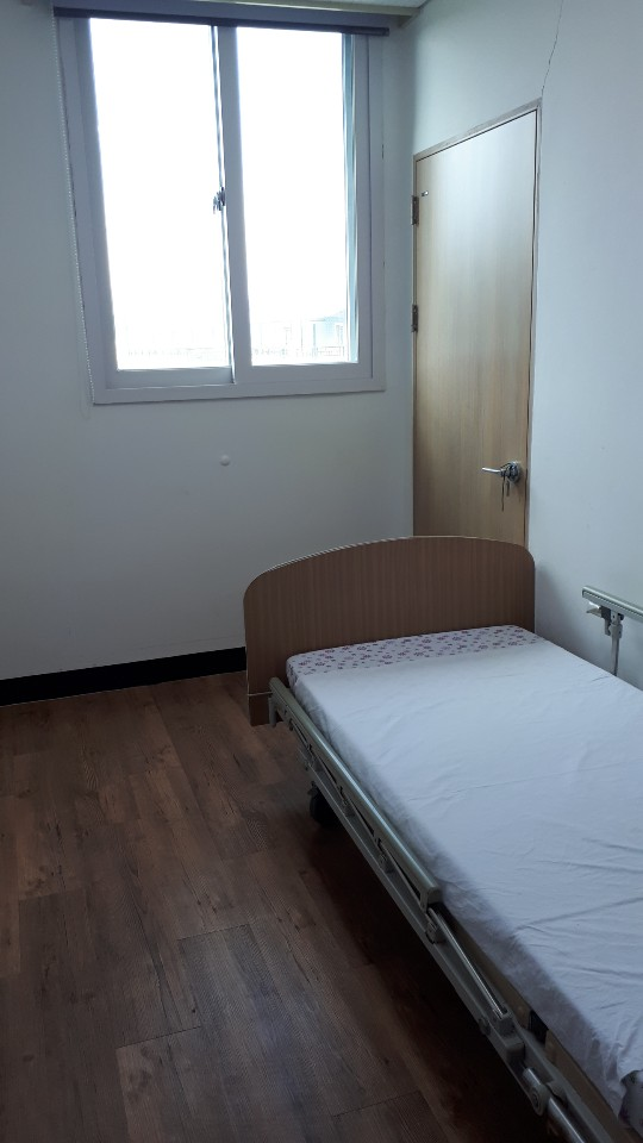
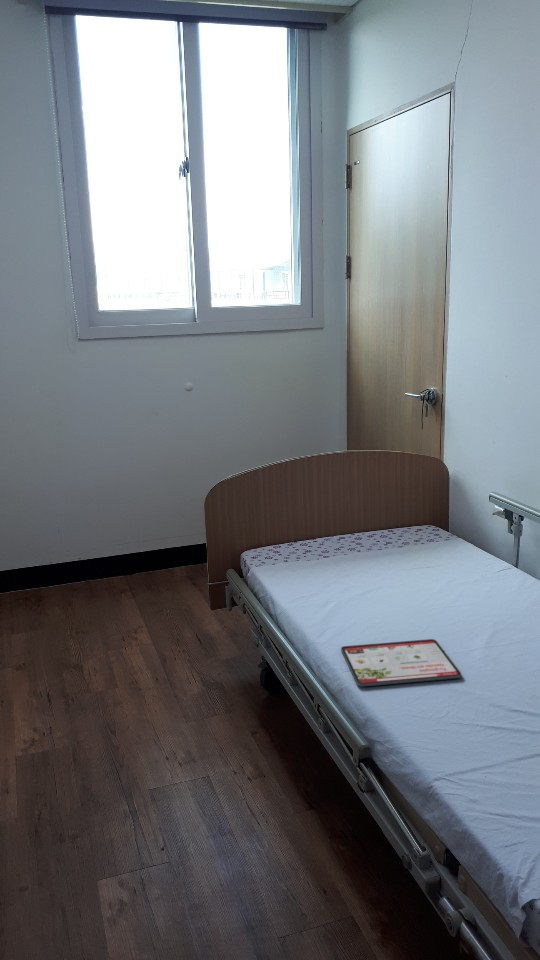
+ tablet (399, 662)
